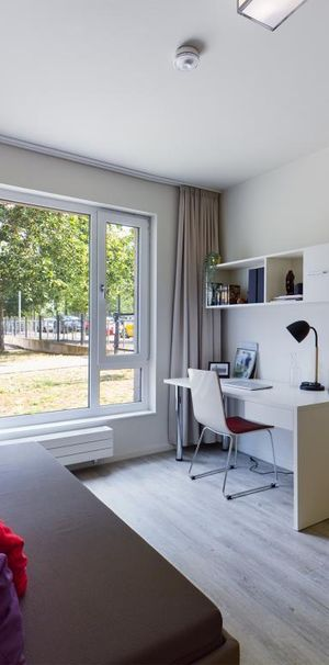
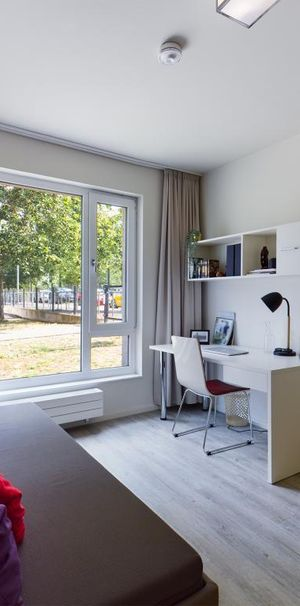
+ wastebasket (236, 406)
